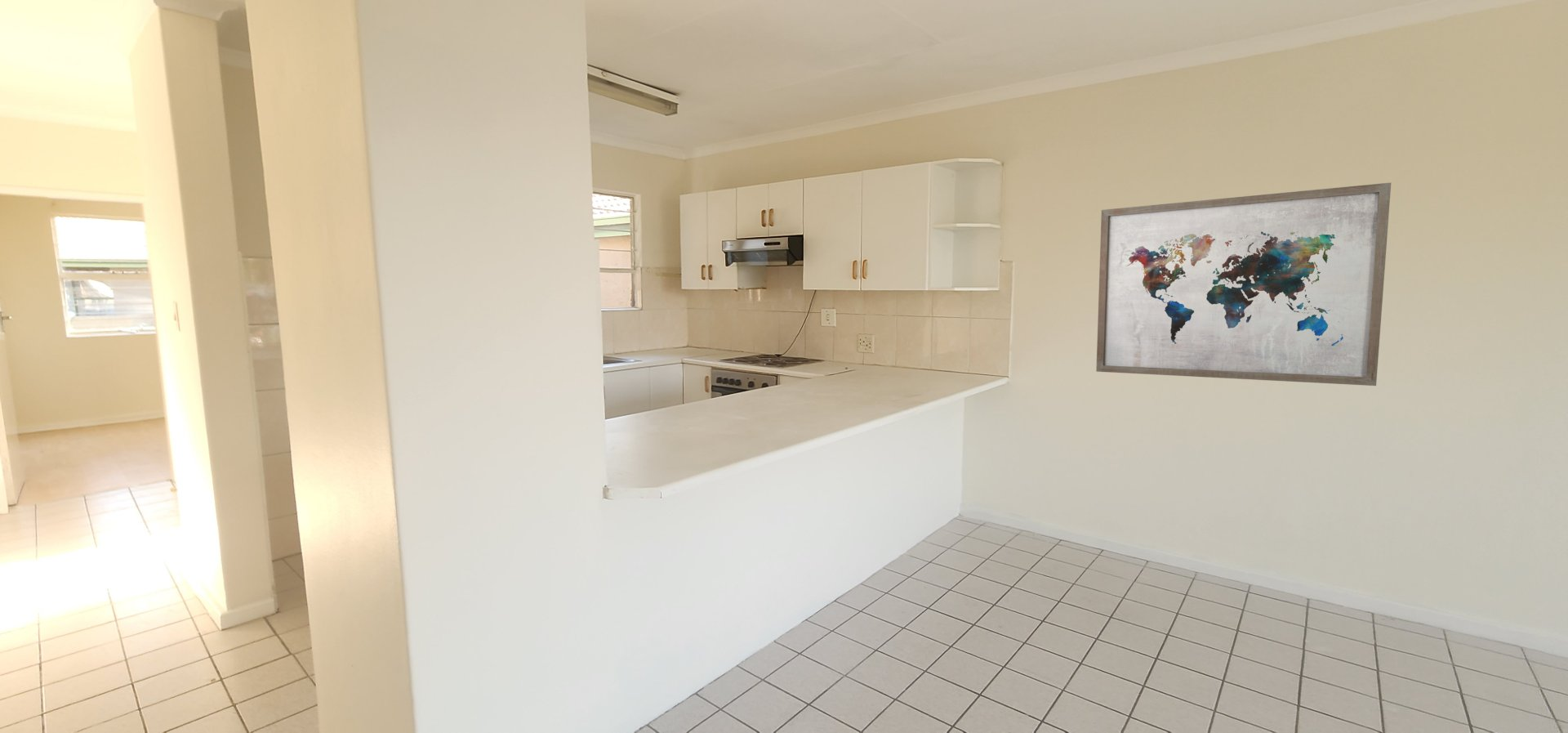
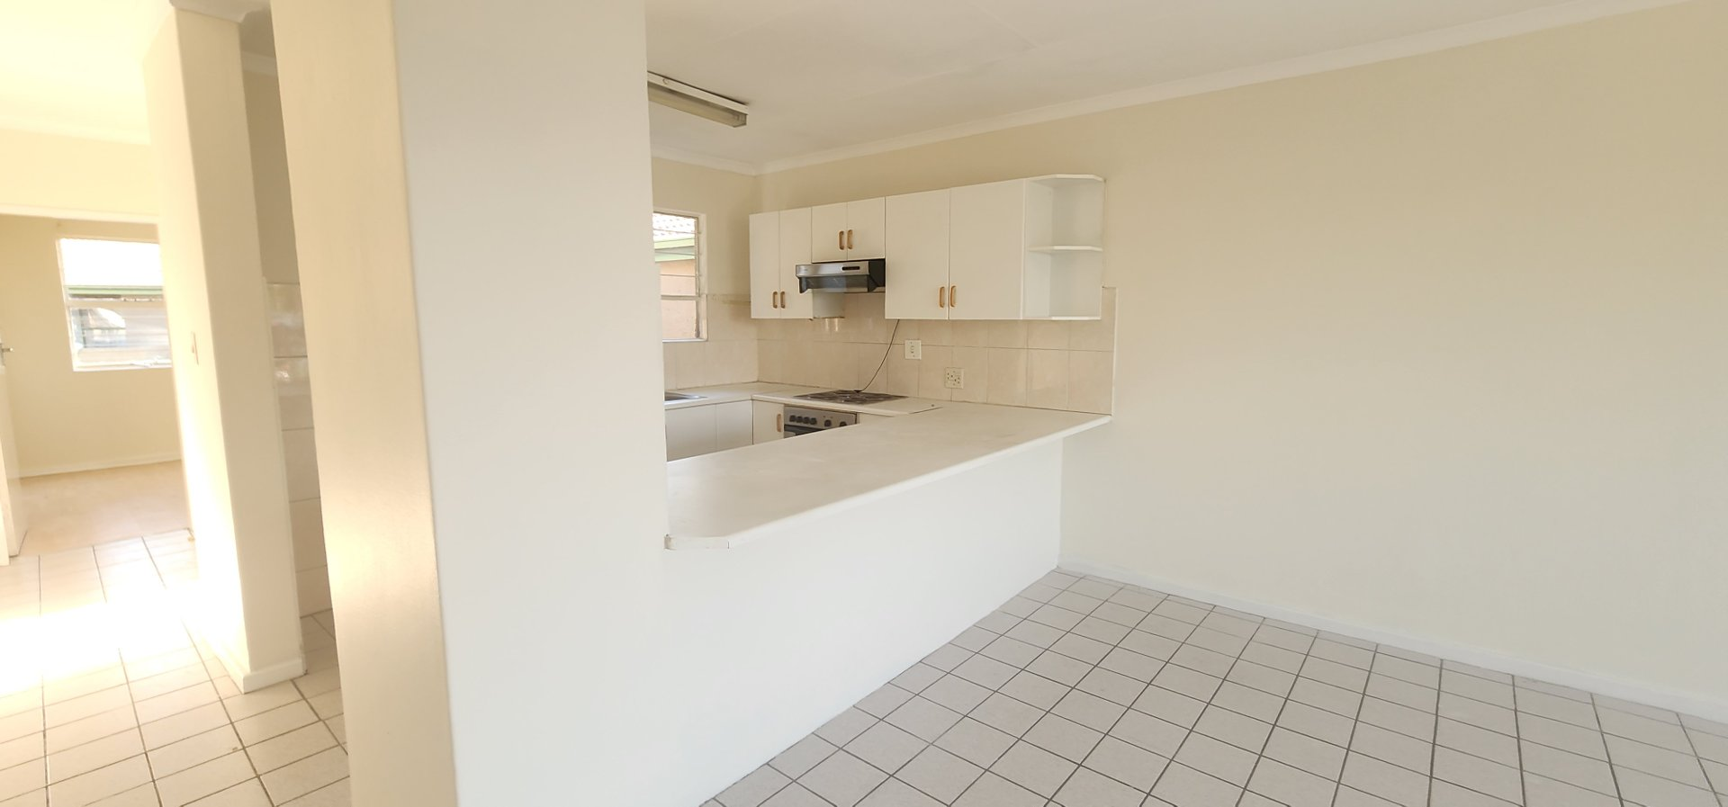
- wall art (1225, 288)
